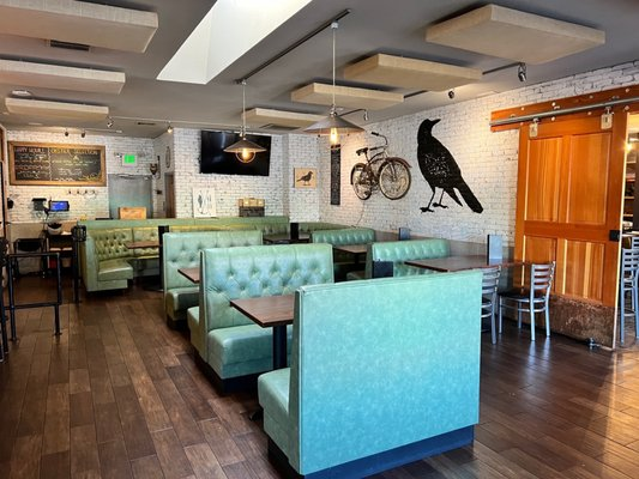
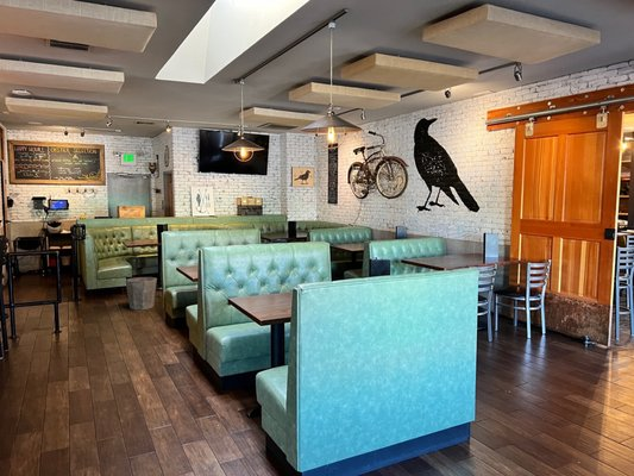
+ waste bin (142, 293)
